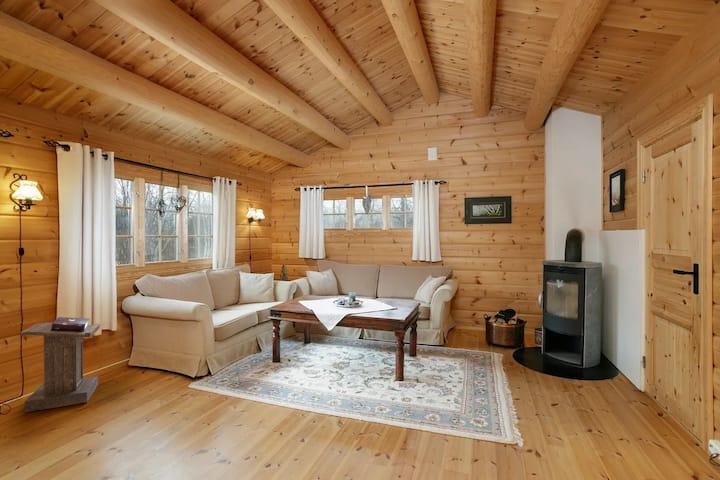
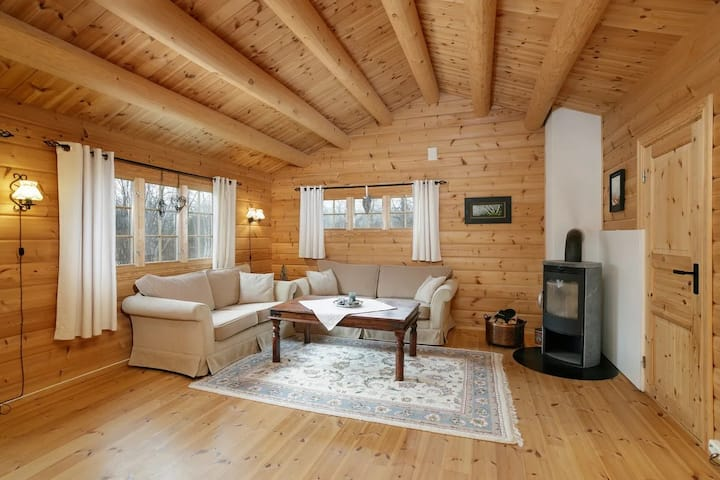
- lectern (63, 358)
